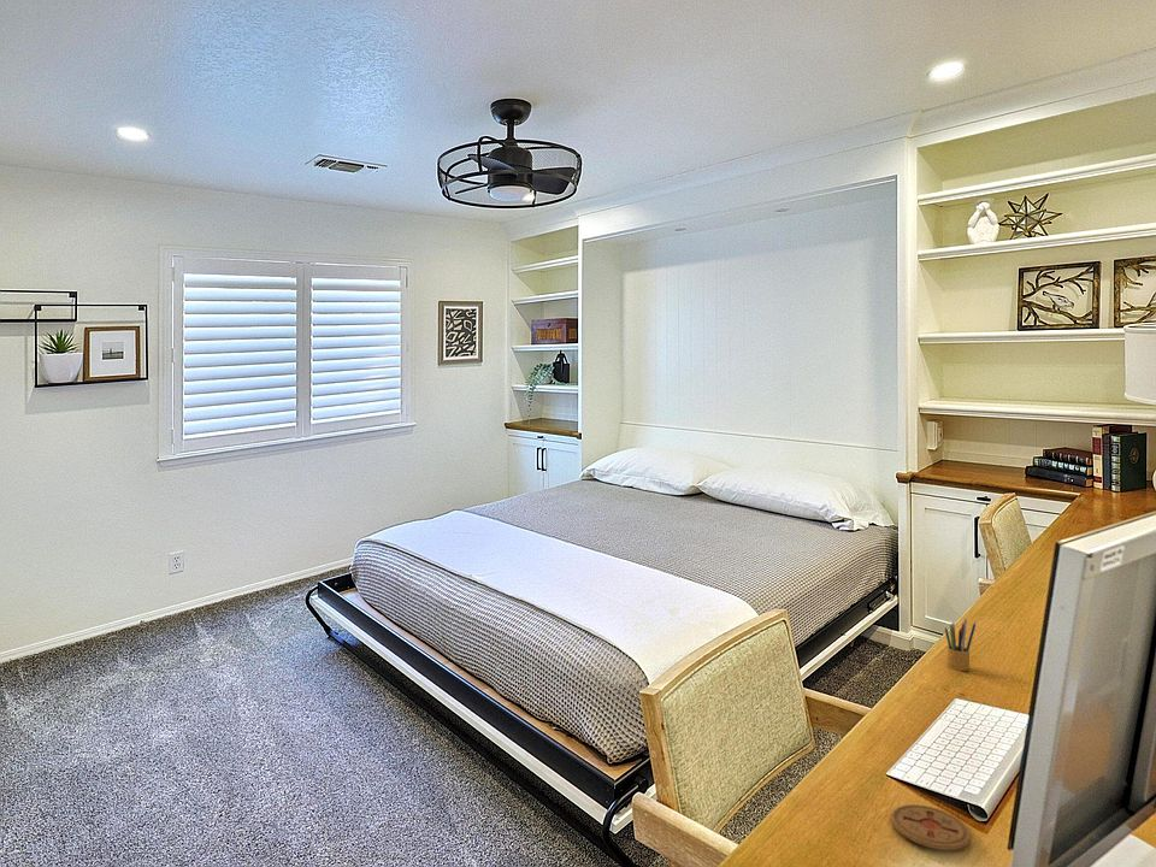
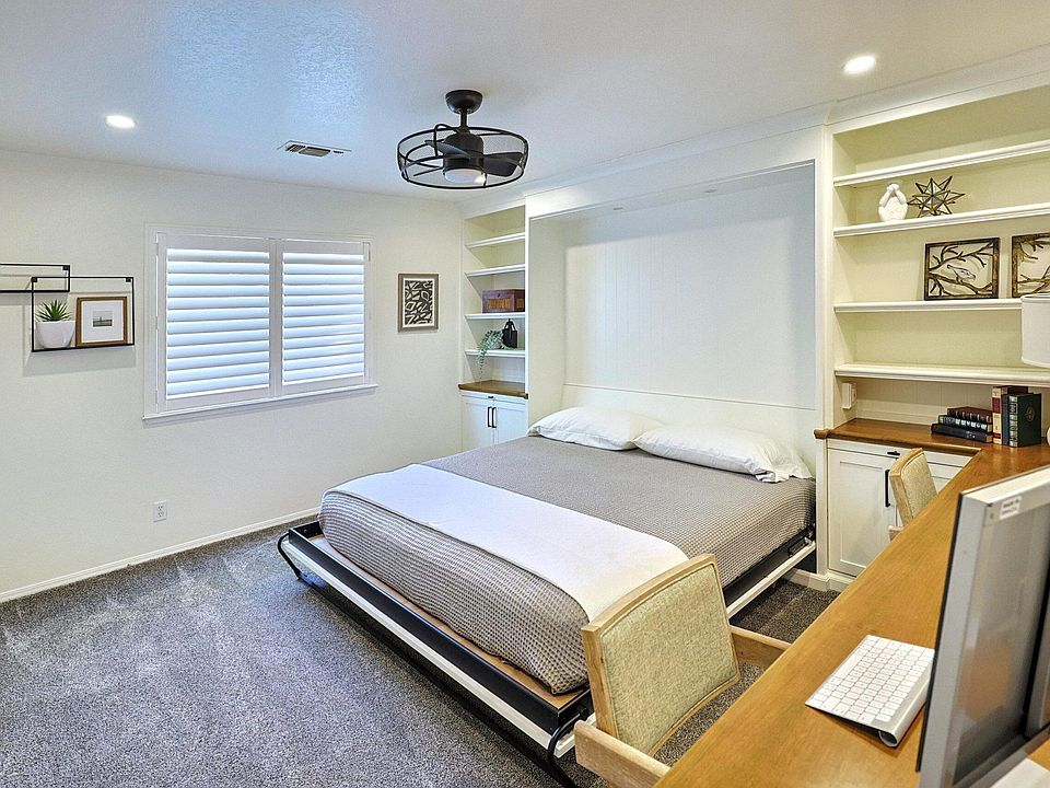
- pencil box (959, 644)
- coaster (930, 826)
